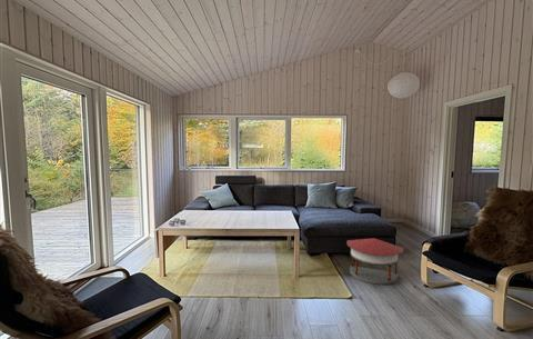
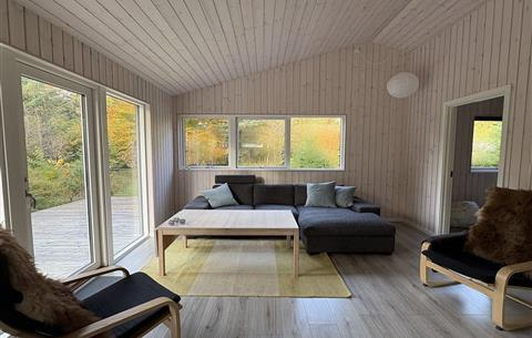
- side table (373, 260)
